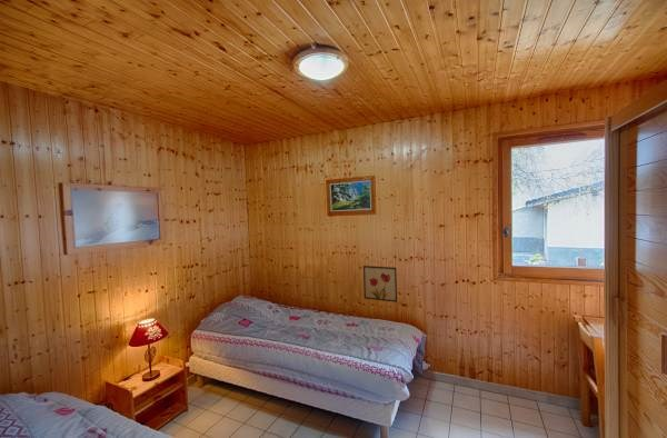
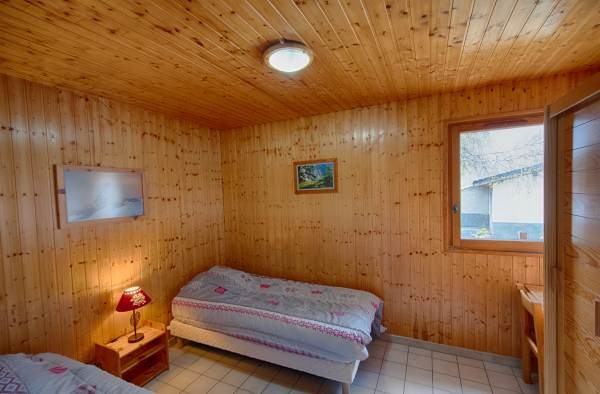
- wall art (379, 282)
